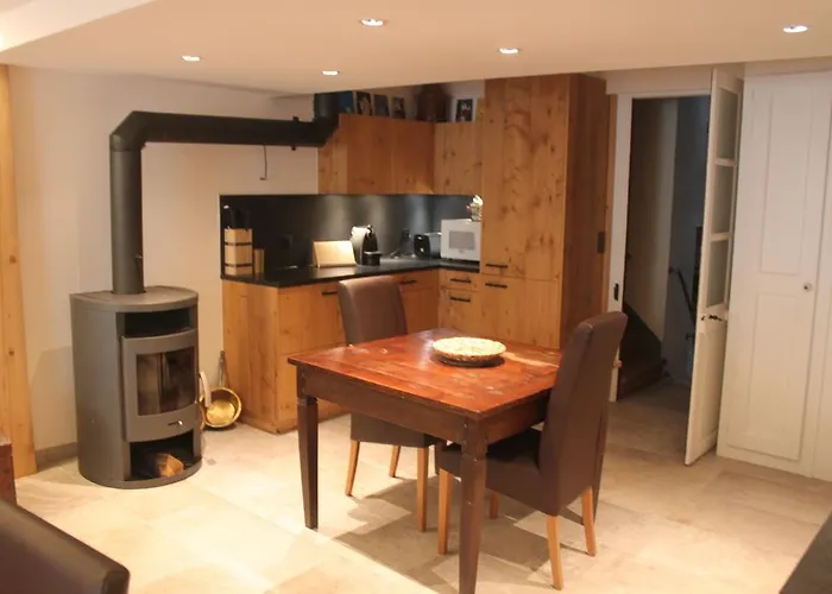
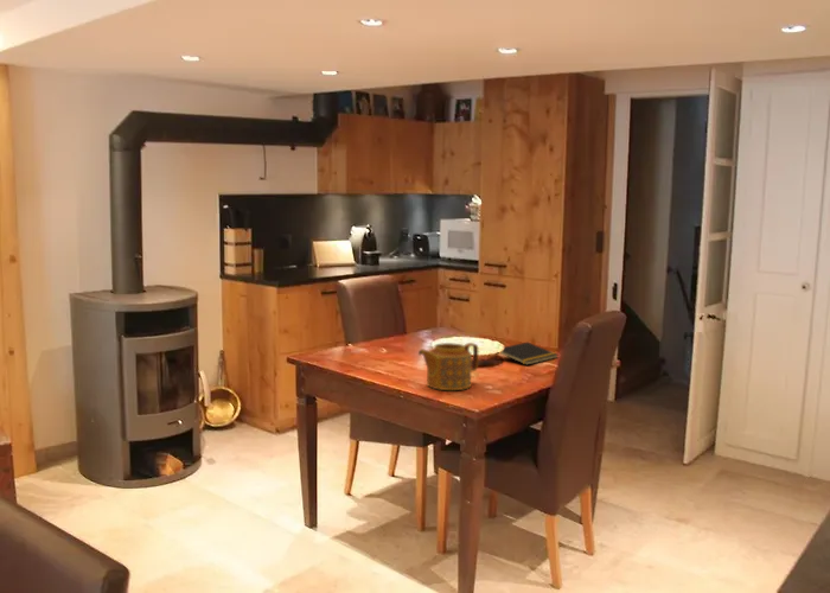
+ notepad (526, 352)
+ teapot (447, 365)
